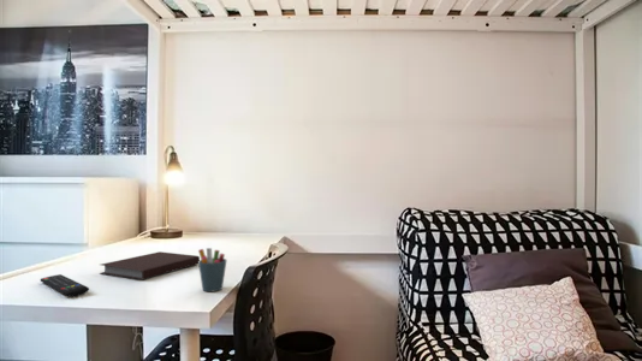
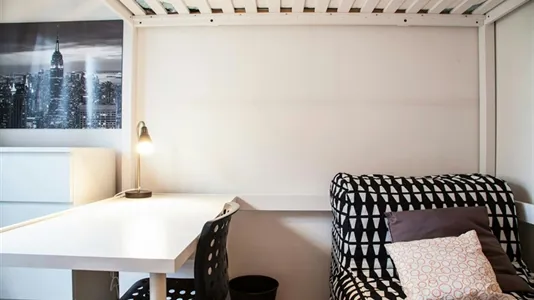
- pen holder (212, 267)
- notebook (151, 264)
- remote control (63, 284)
